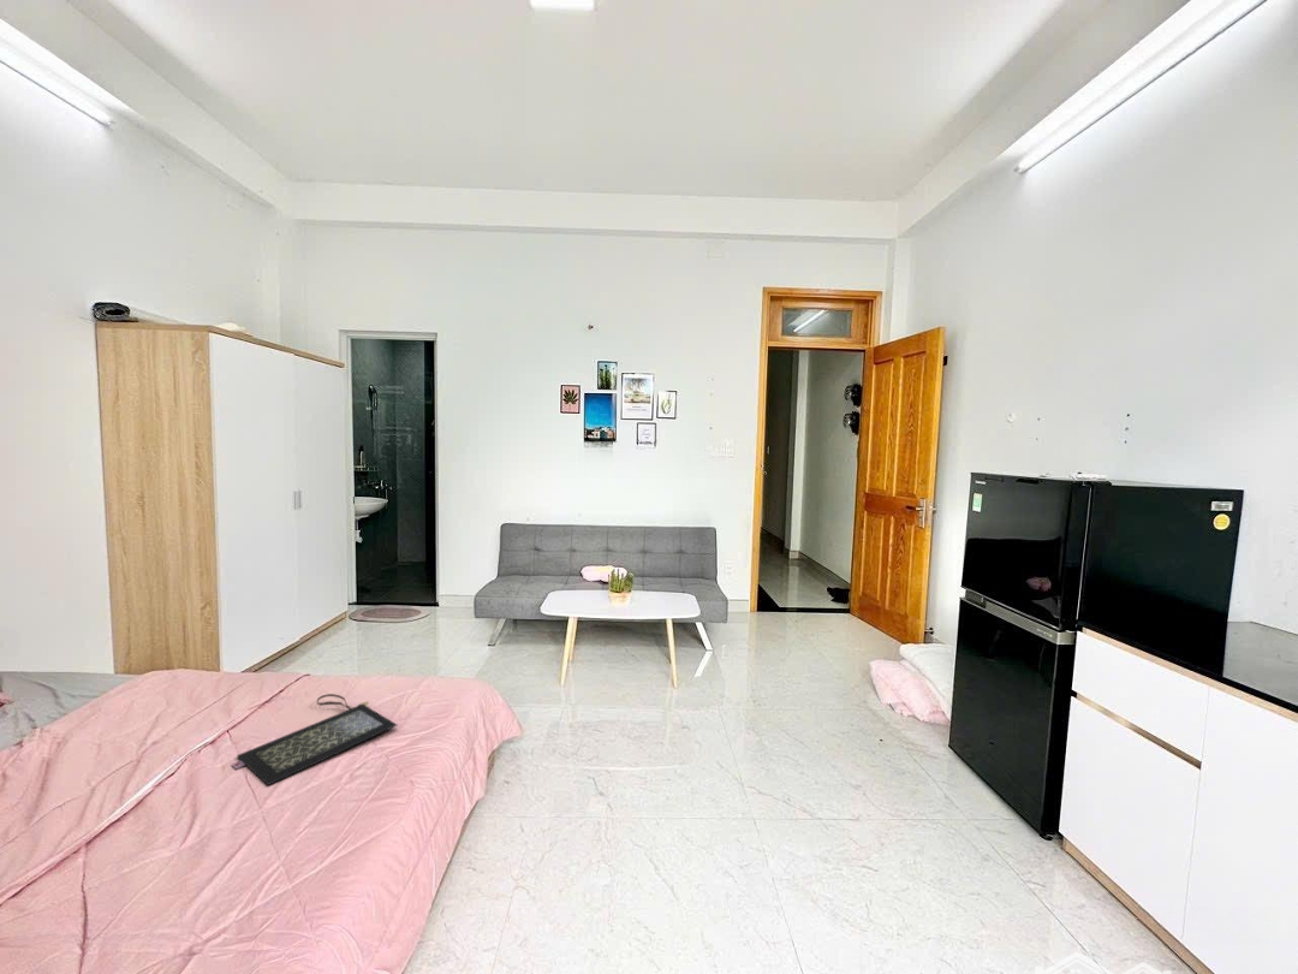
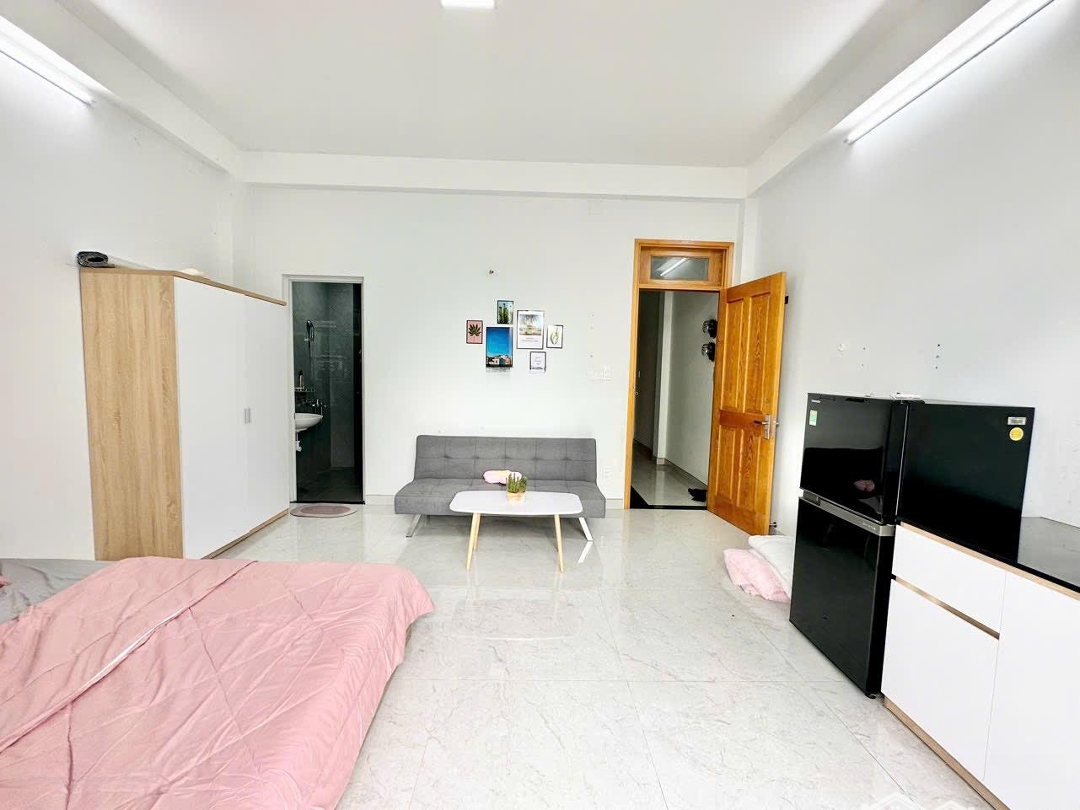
- clutch bag (326, 735)
